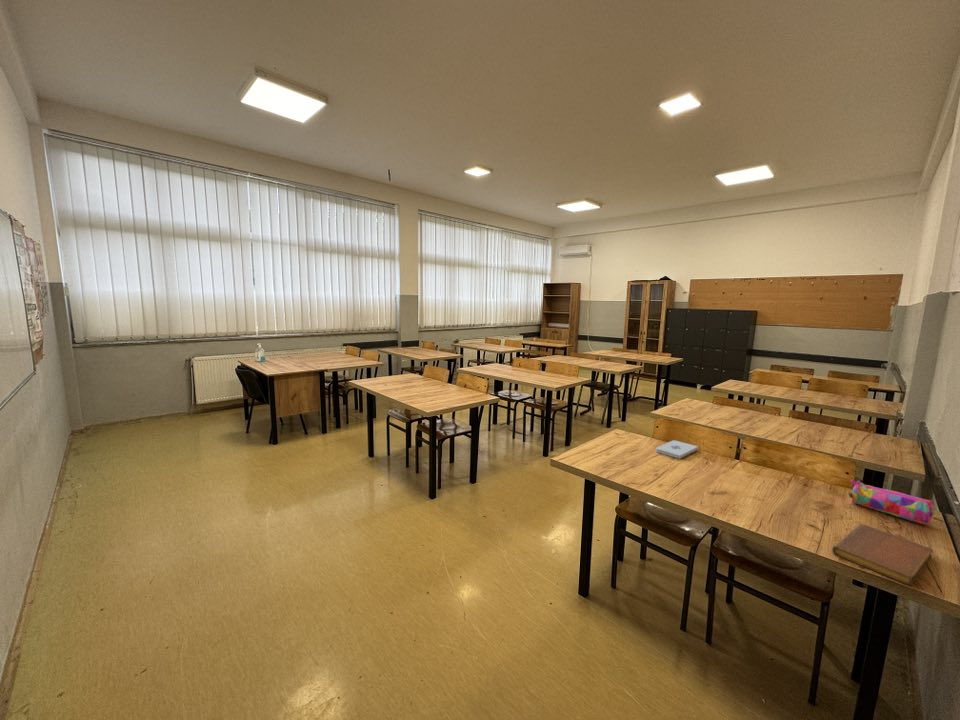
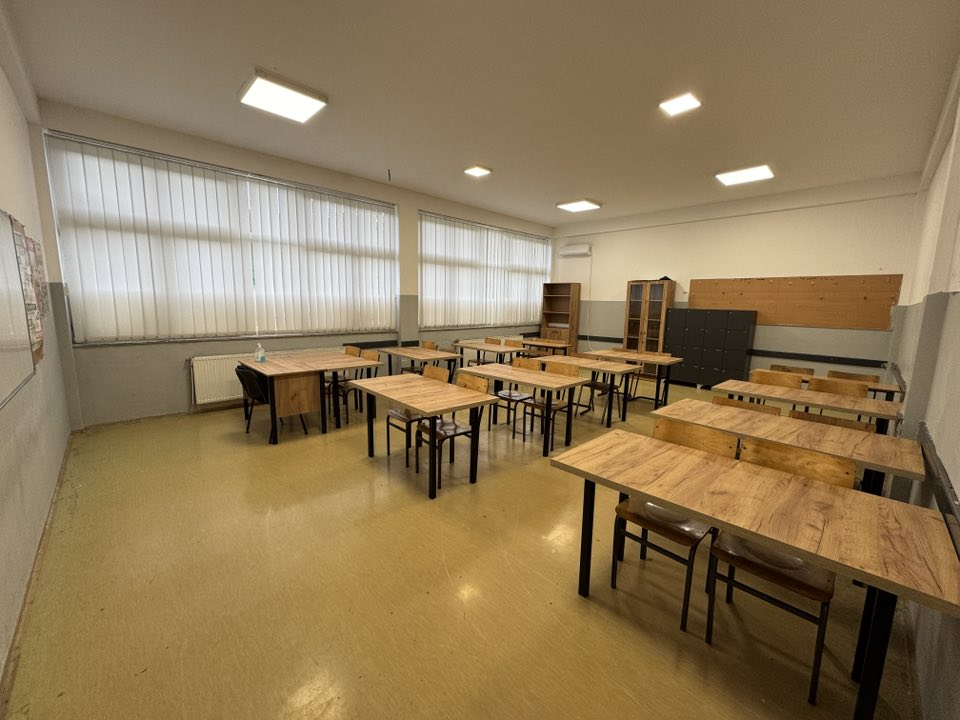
- notepad (676, 448)
- notebook (882, 550)
- pencil case (889, 501)
